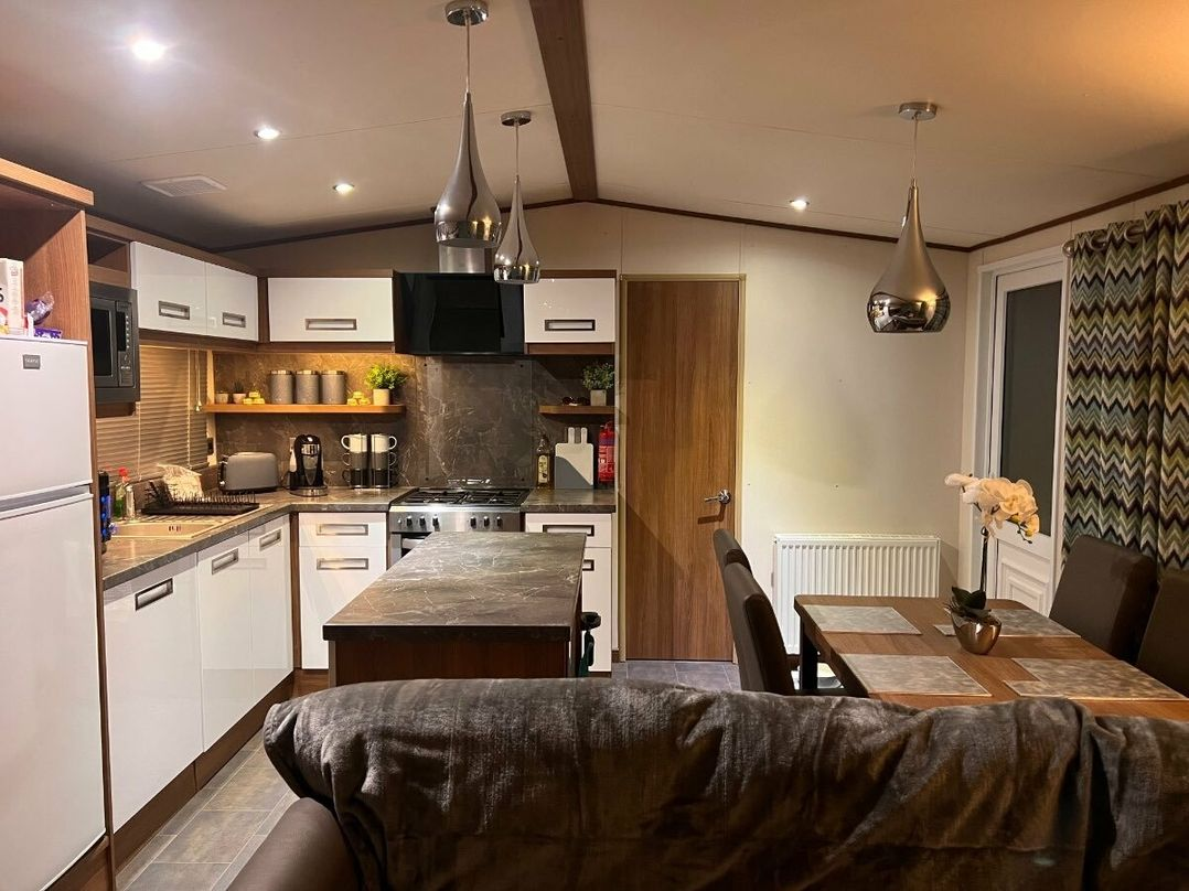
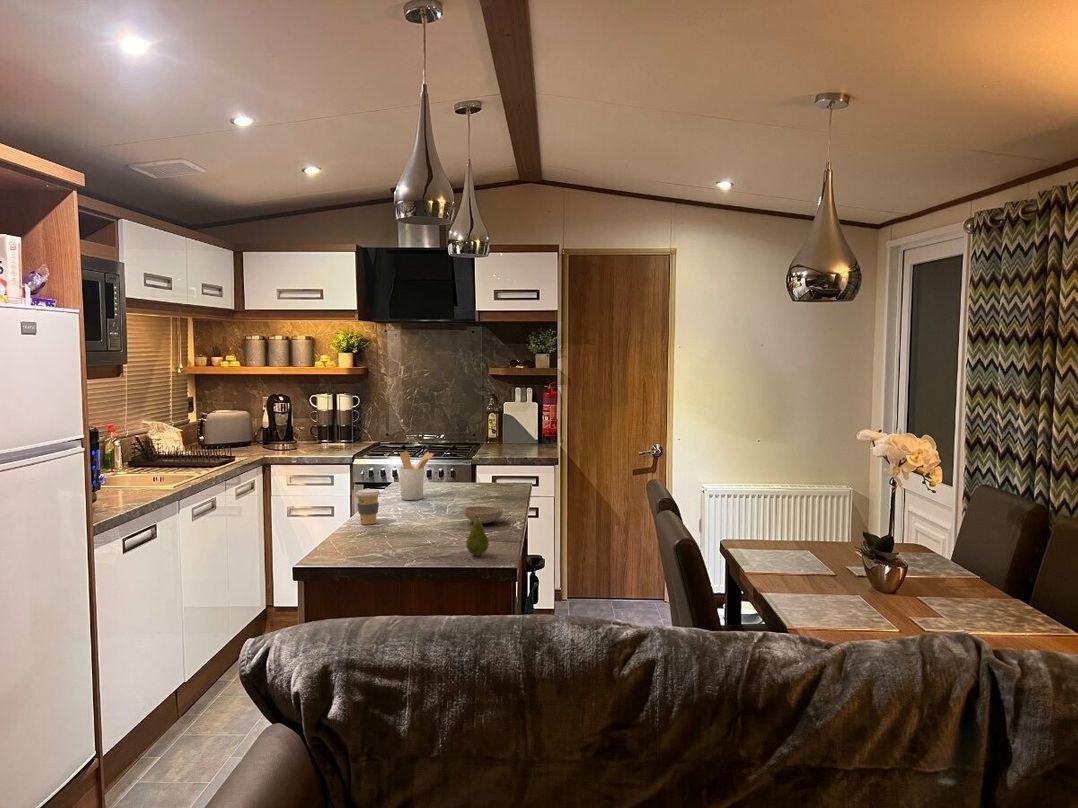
+ fruit (477, 534)
+ bowl (483, 515)
+ coffee cup (368, 506)
+ utensil holder (417, 474)
